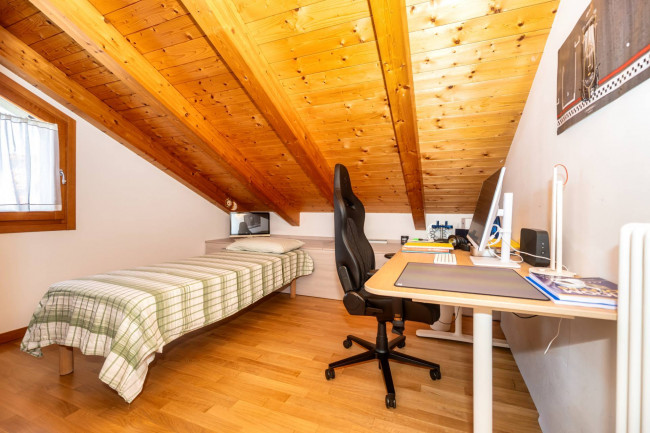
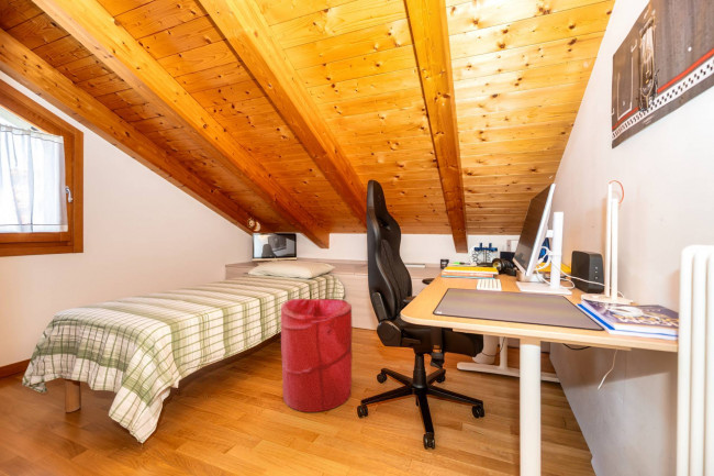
+ laundry hamper (316, 348)
